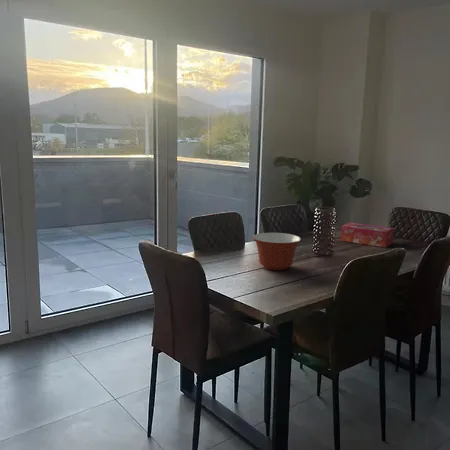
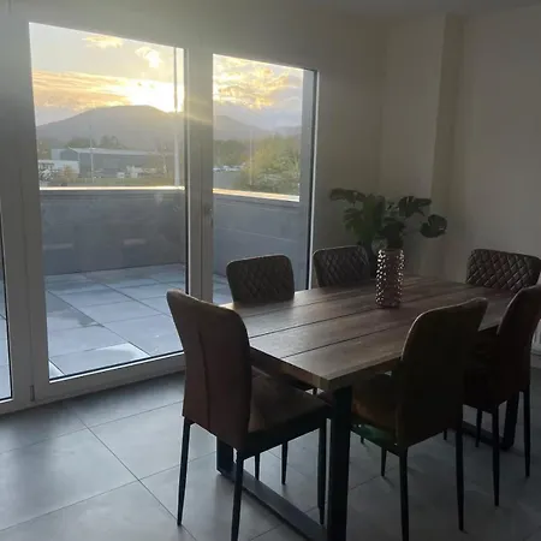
- tissue box (367, 234)
- mixing bowl (276, 252)
